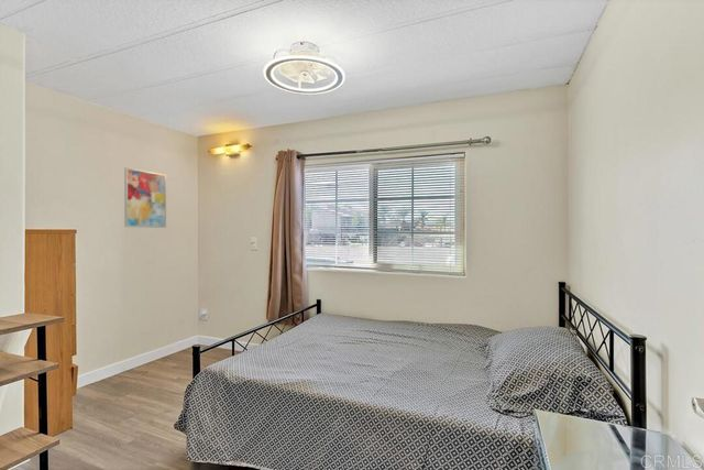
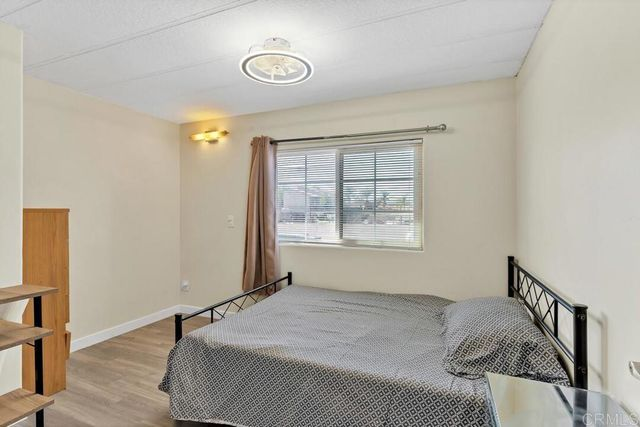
- wall art (146, 199)
